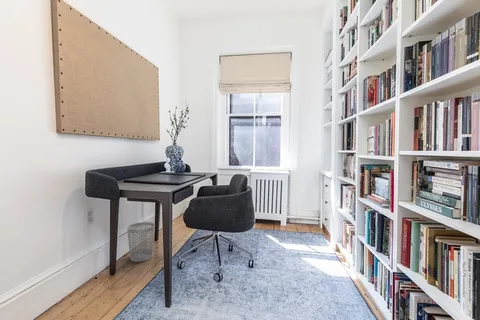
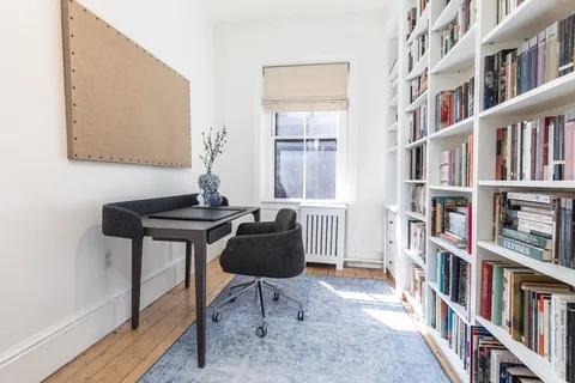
- wastebasket (141, 241)
